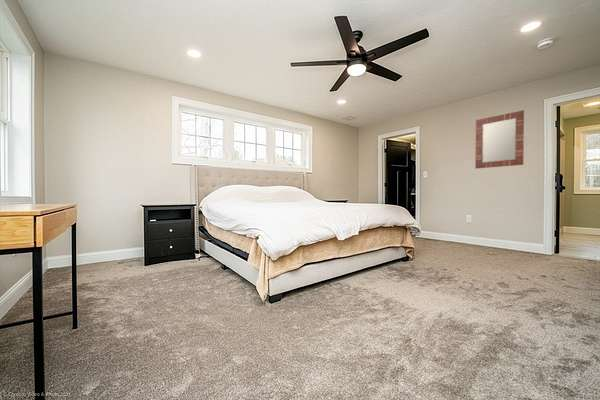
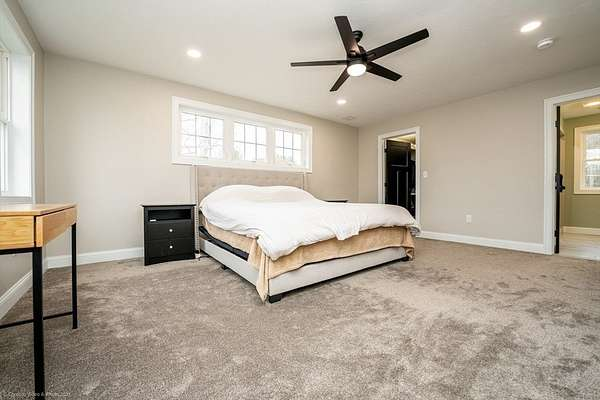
- home mirror (498, 141)
